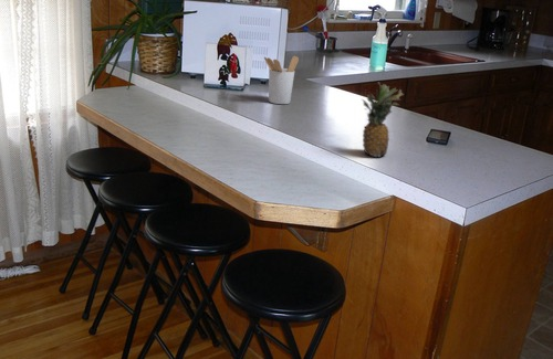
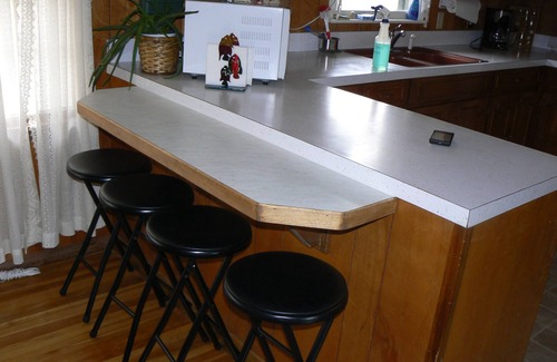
- fruit (380, 120)
- utensil holder (278, 78)
